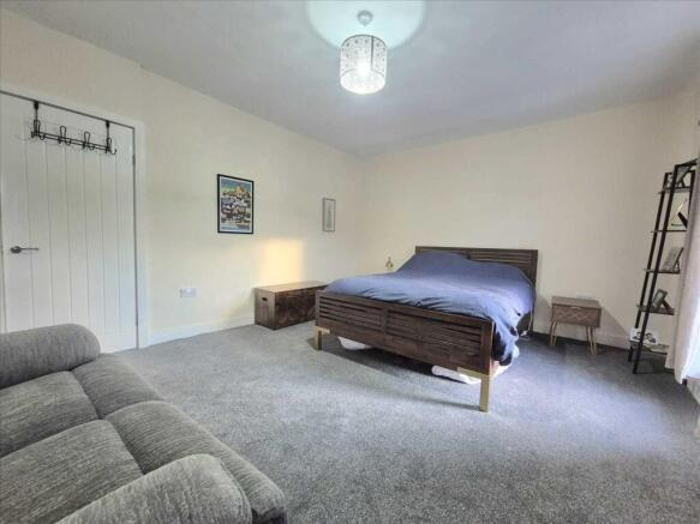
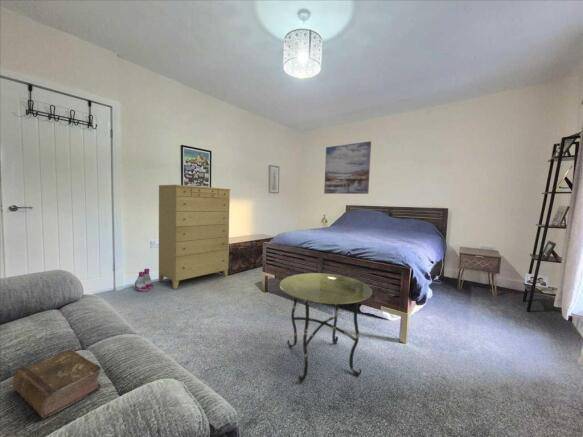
+ boots (144, 279)
+ wall art (346, 169)
+ side table (323, 323)
+ dresser (196, 233)
+ book (58, 379)
